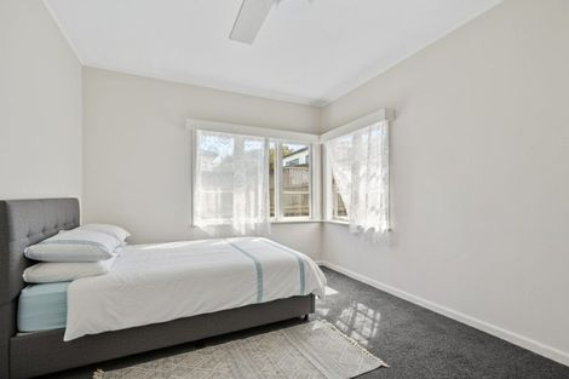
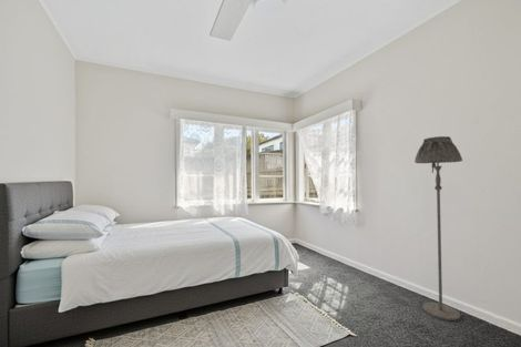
+ floor lamp (438, 224)
